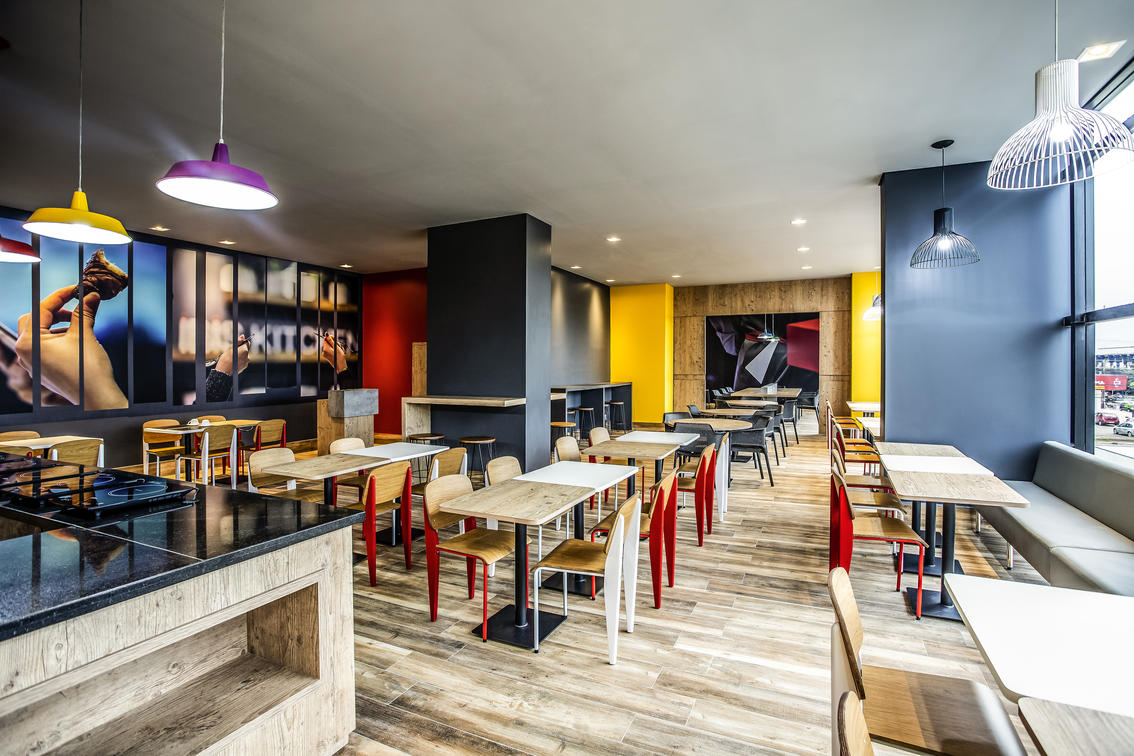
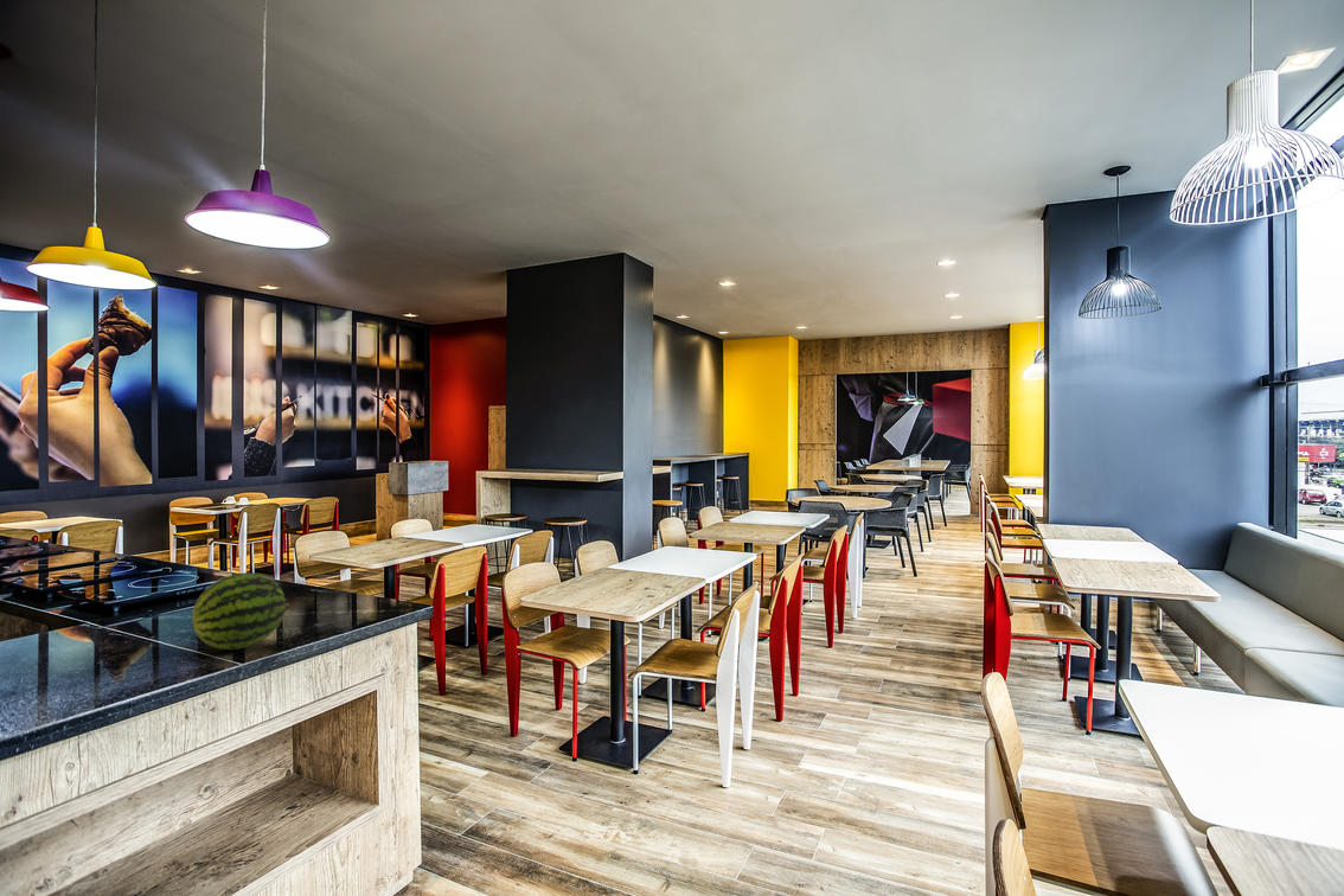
+ fruit (242, 610)
